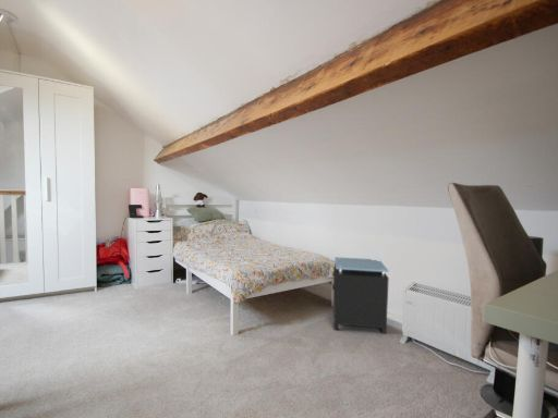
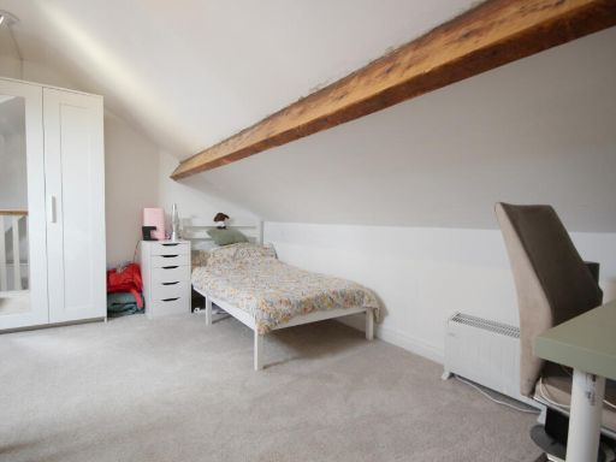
- nightstand (356, 292)
